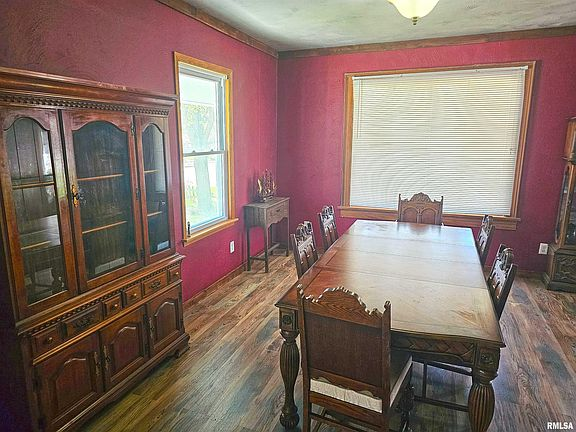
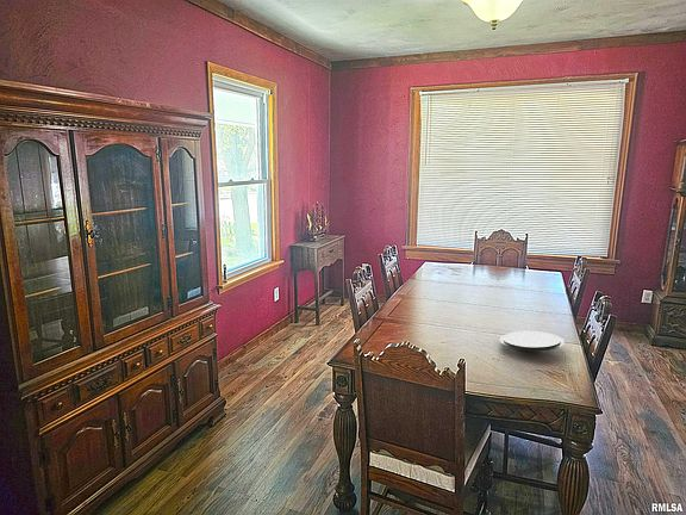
+ plate (530, 342)
